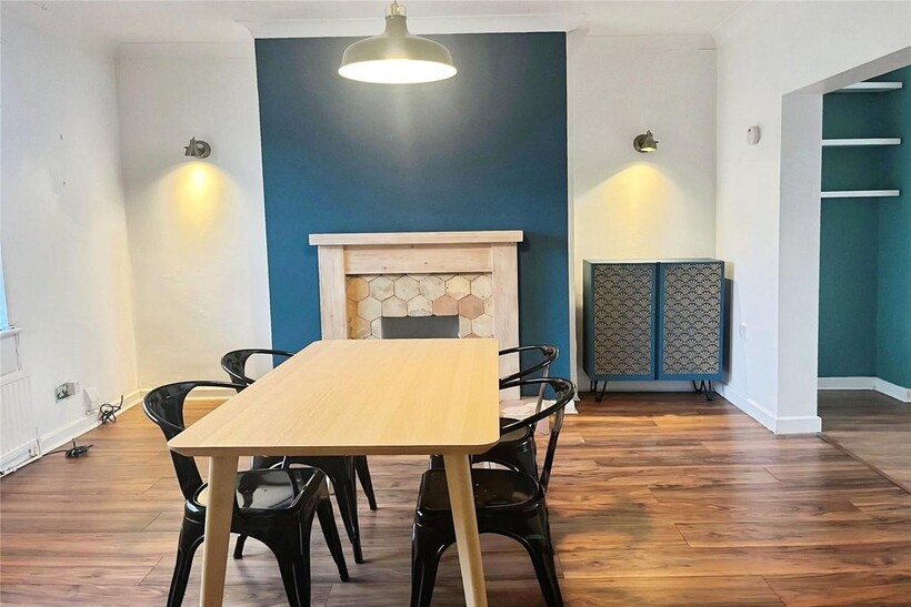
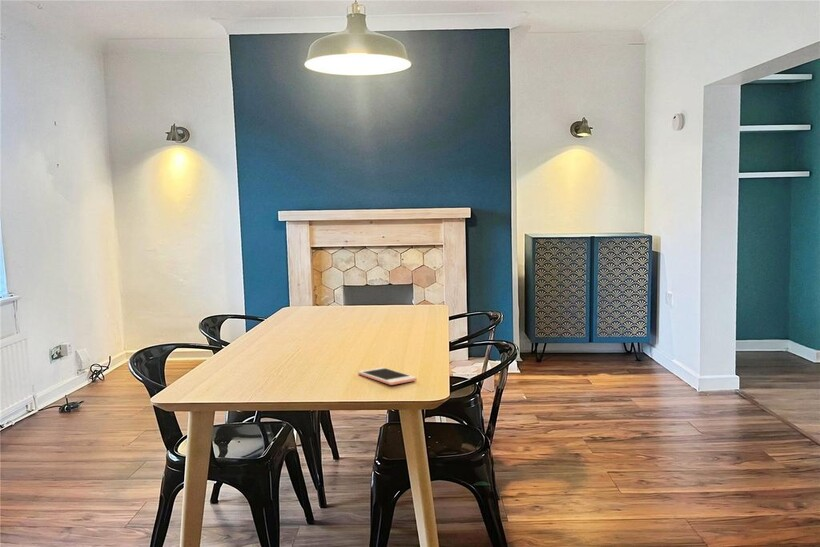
+ cell phone (386, 375)
